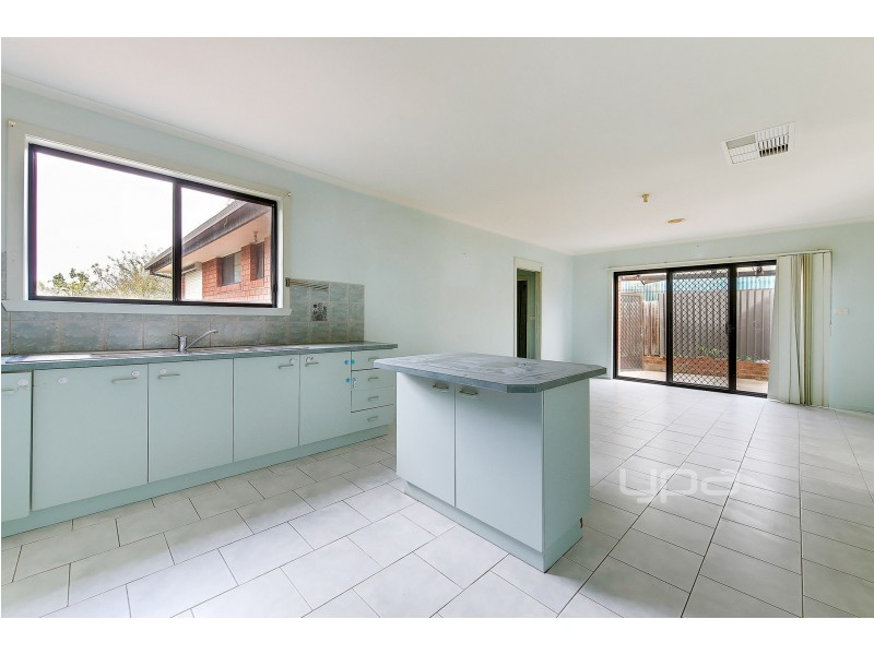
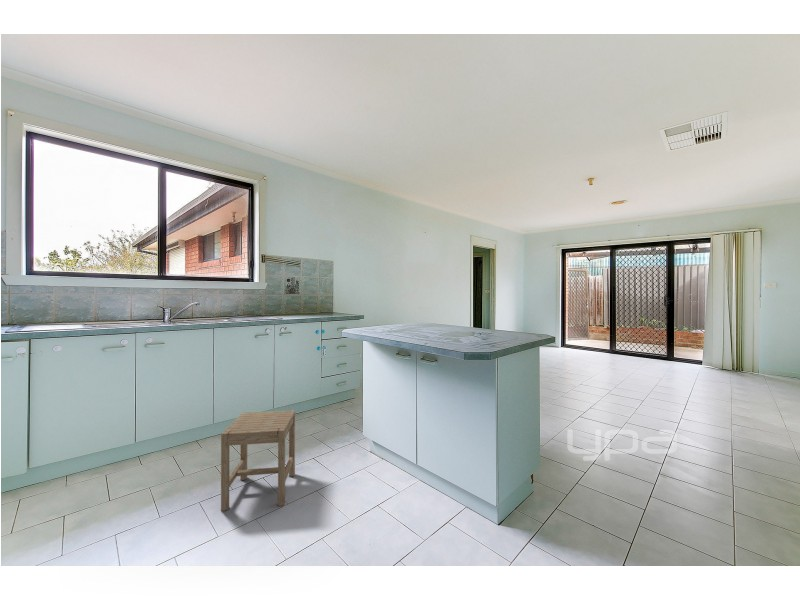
+ stool (261, 443)
